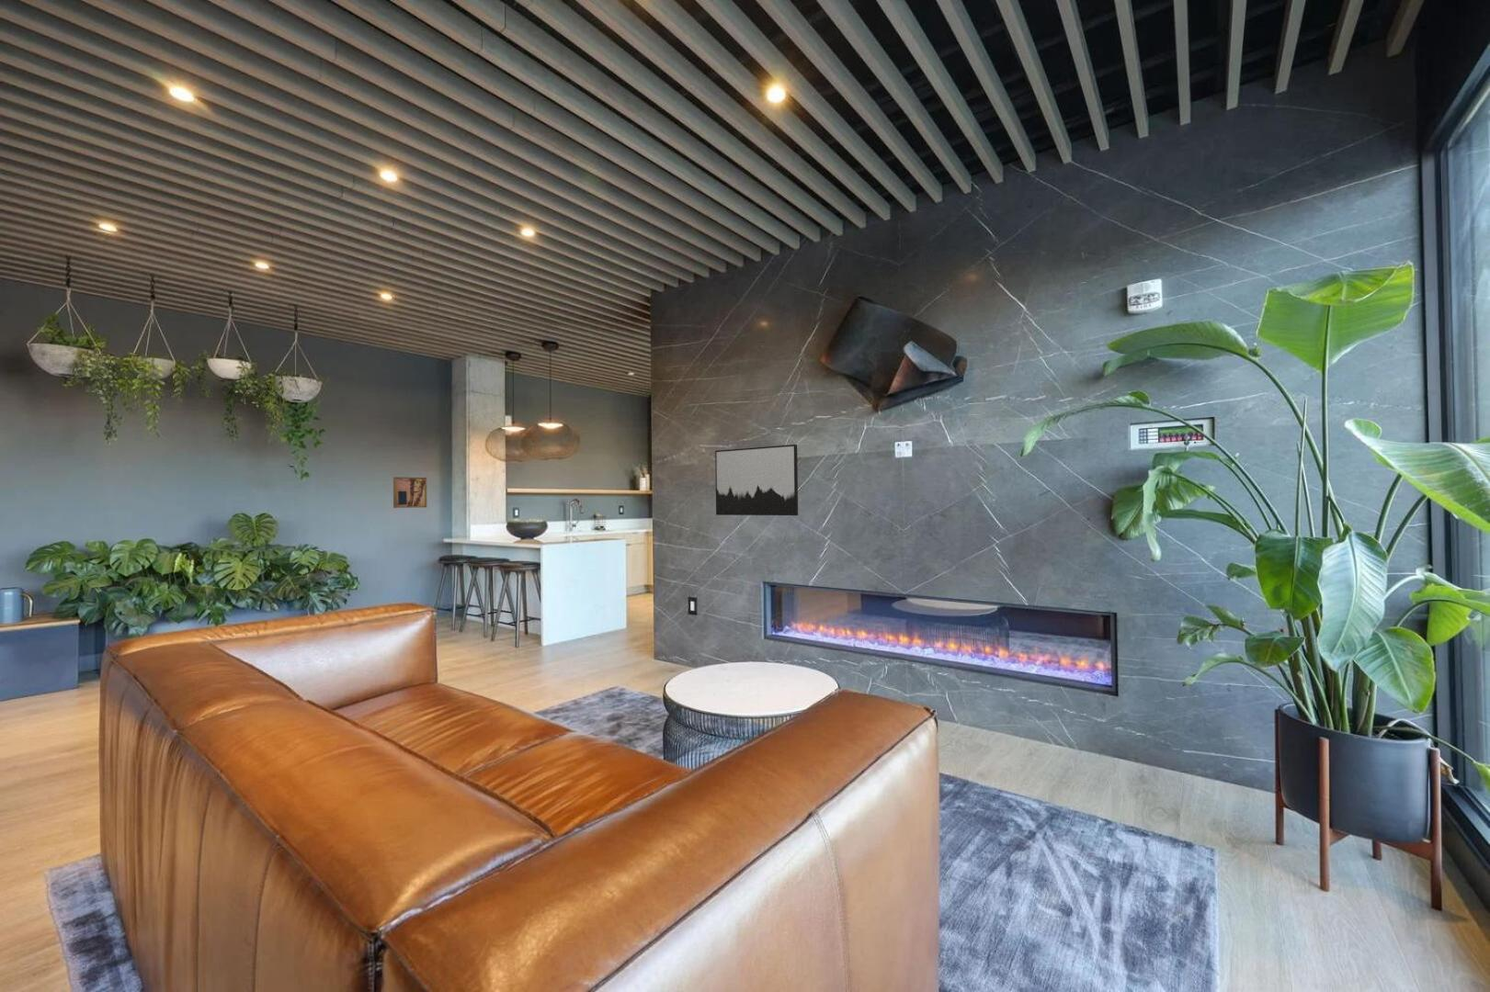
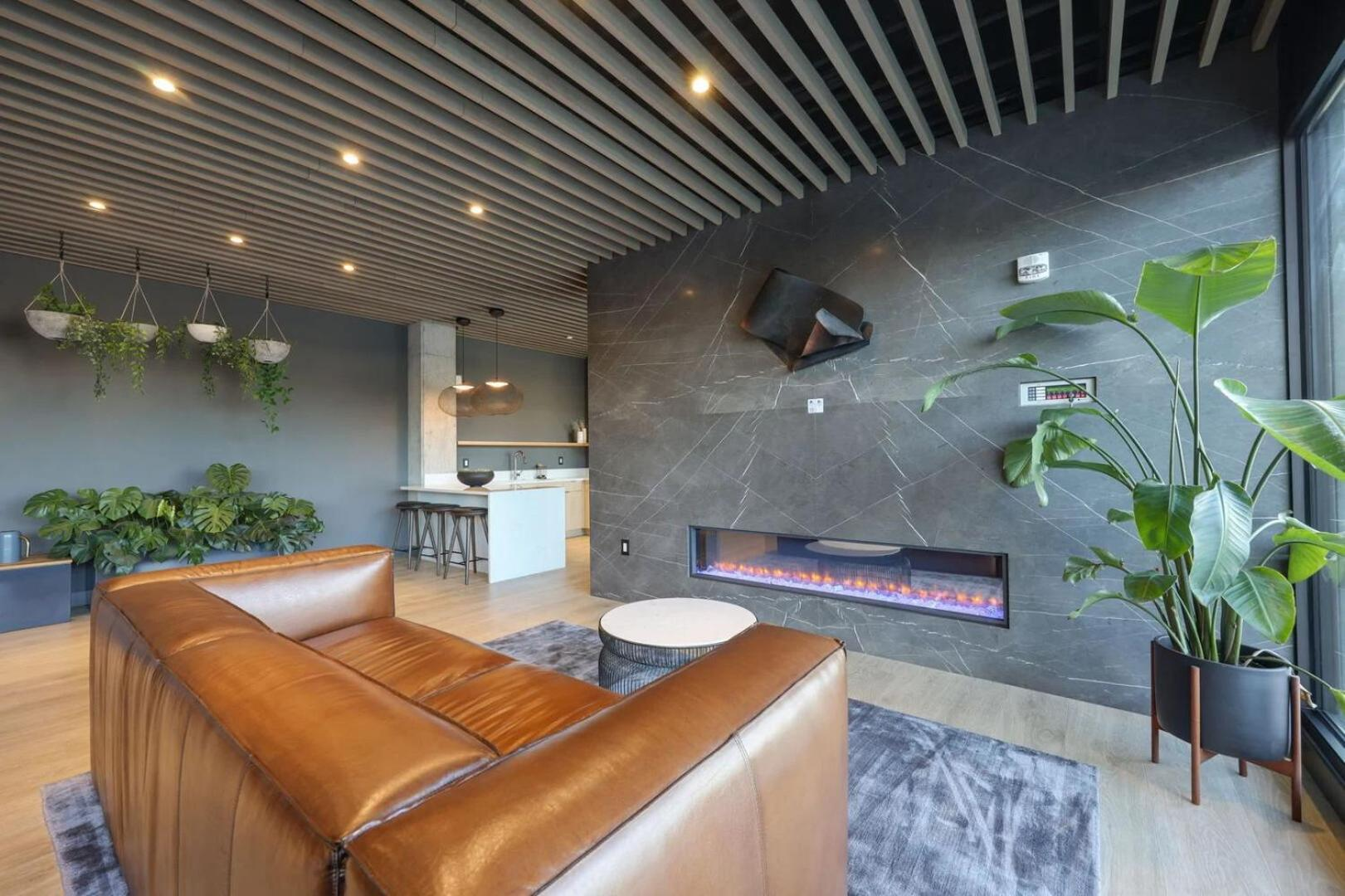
- wall art (754, 482)
- wall art (410, 493)
